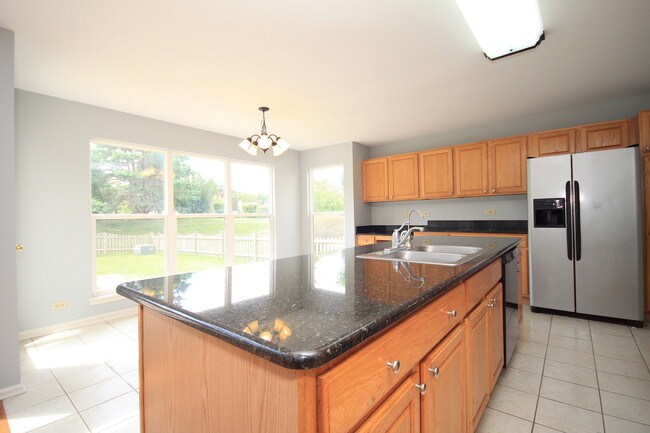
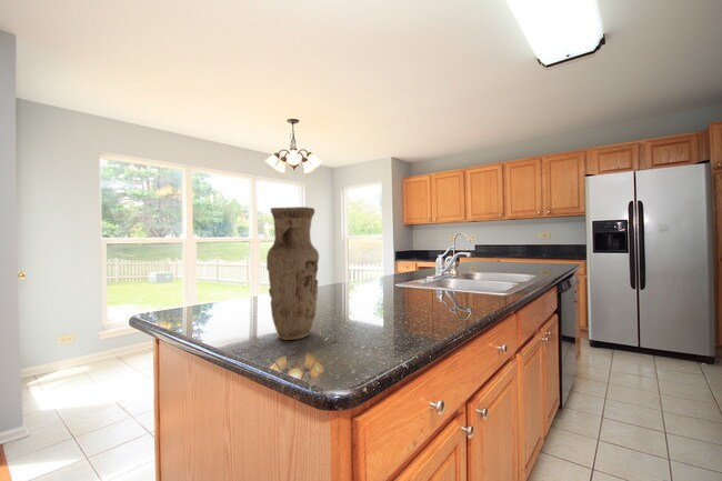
+ vase (293, 271)
